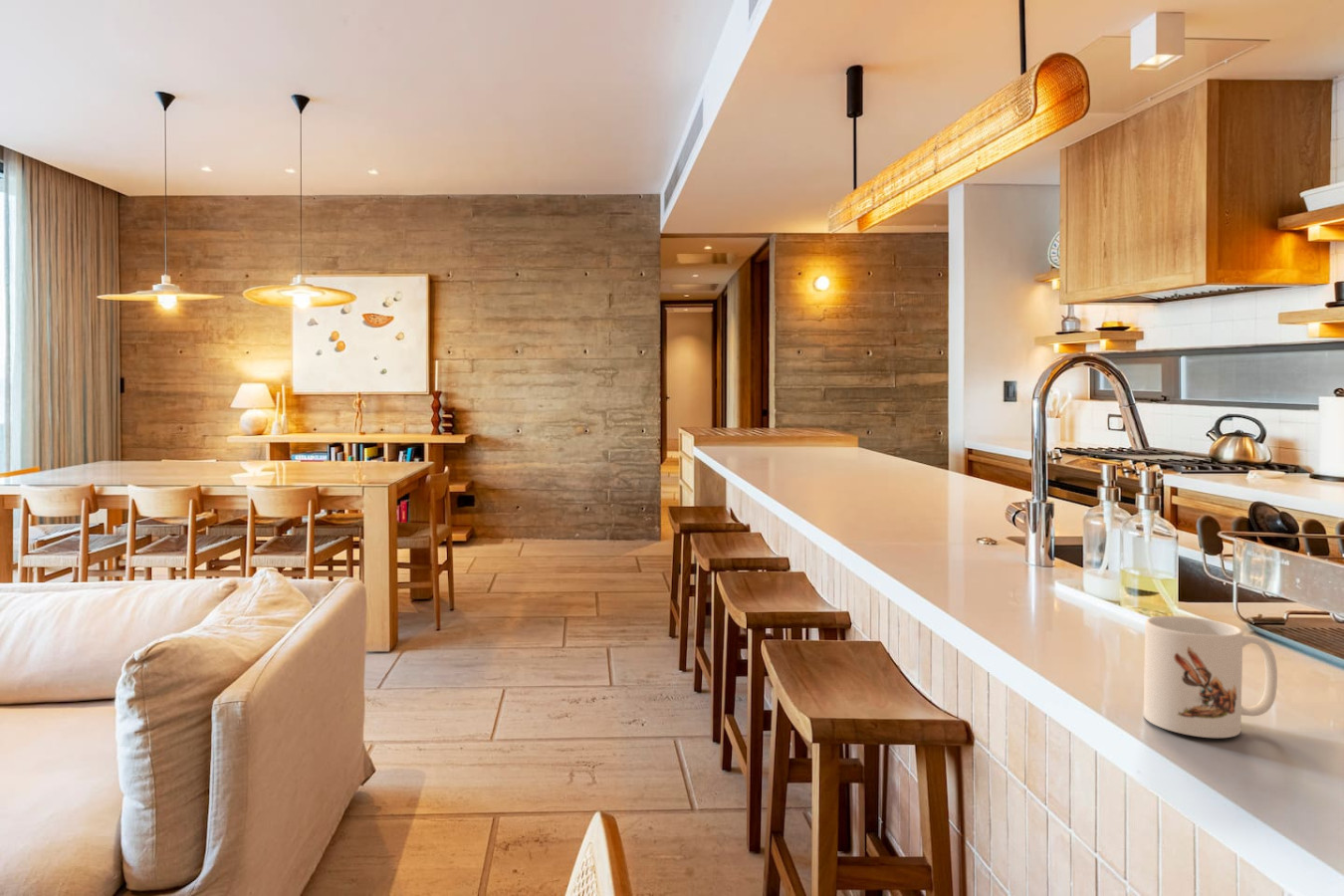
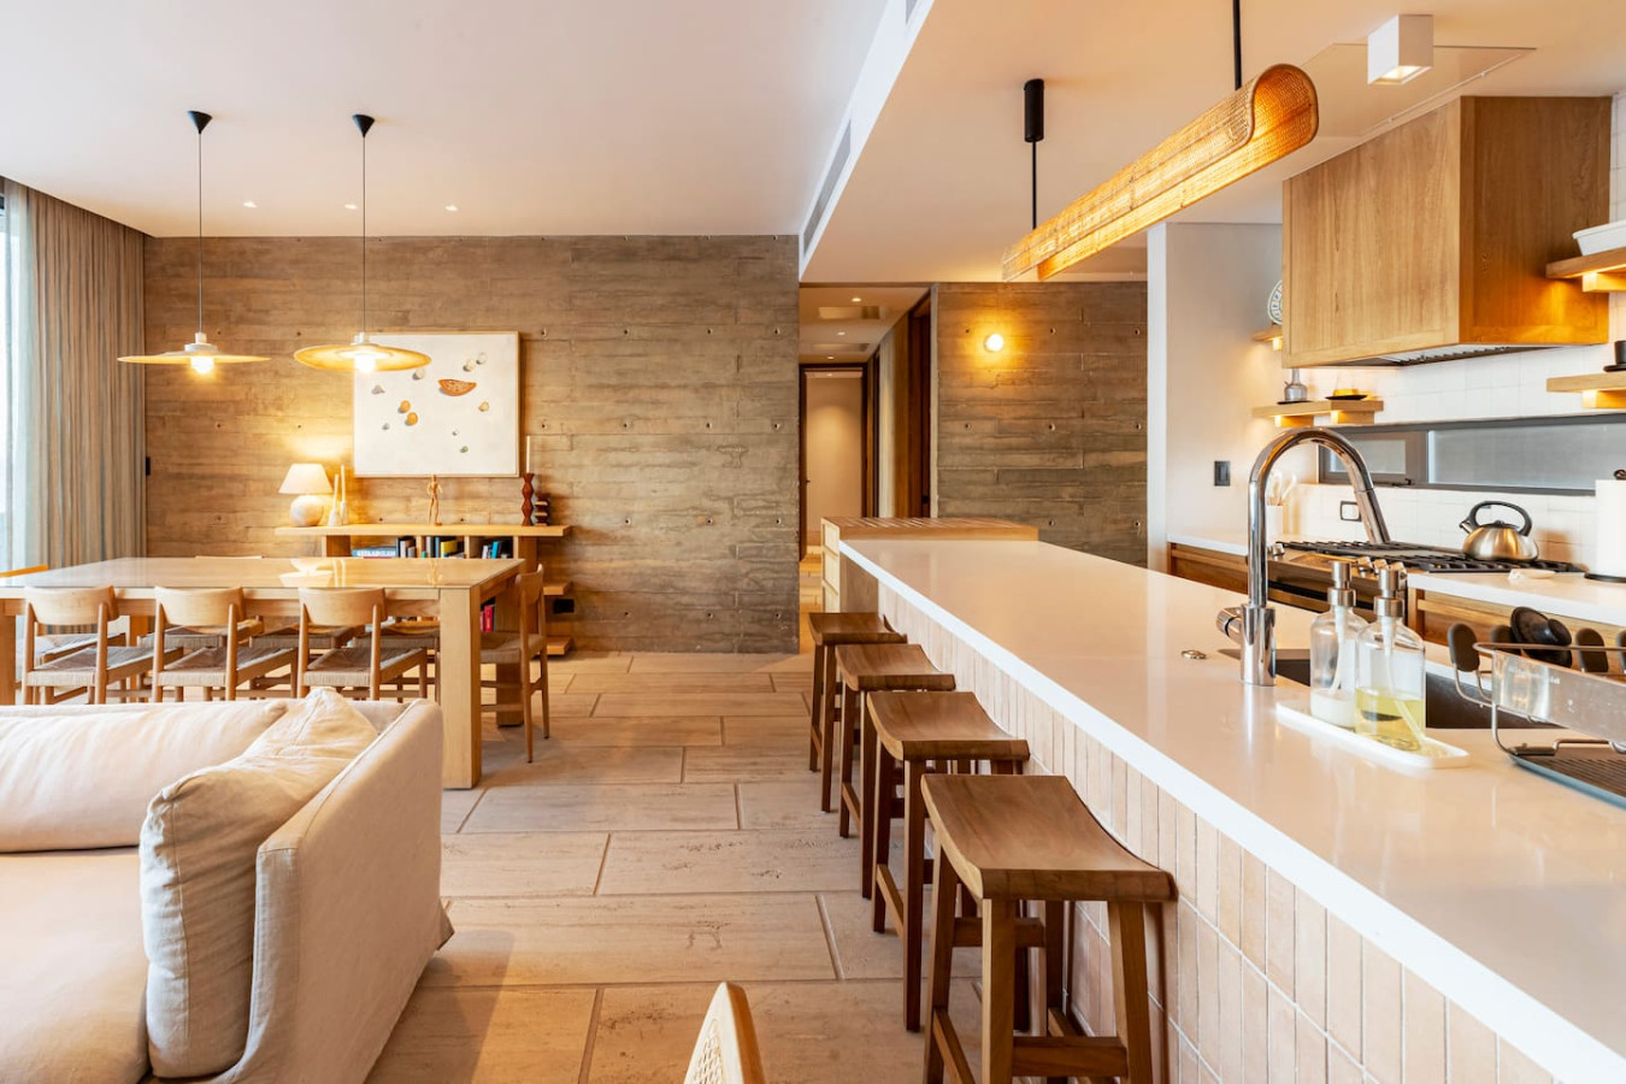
- mug (1211, 674)
